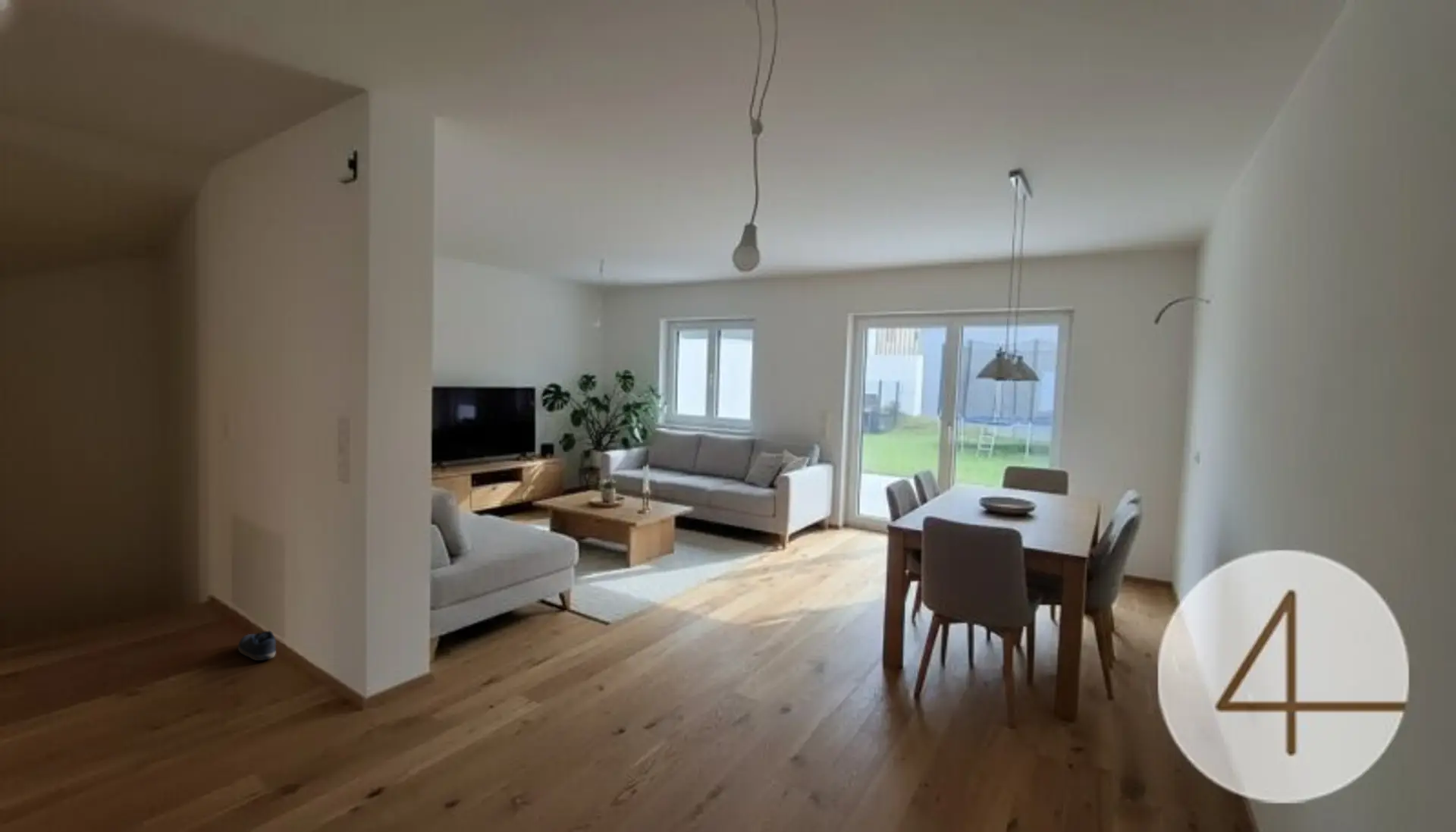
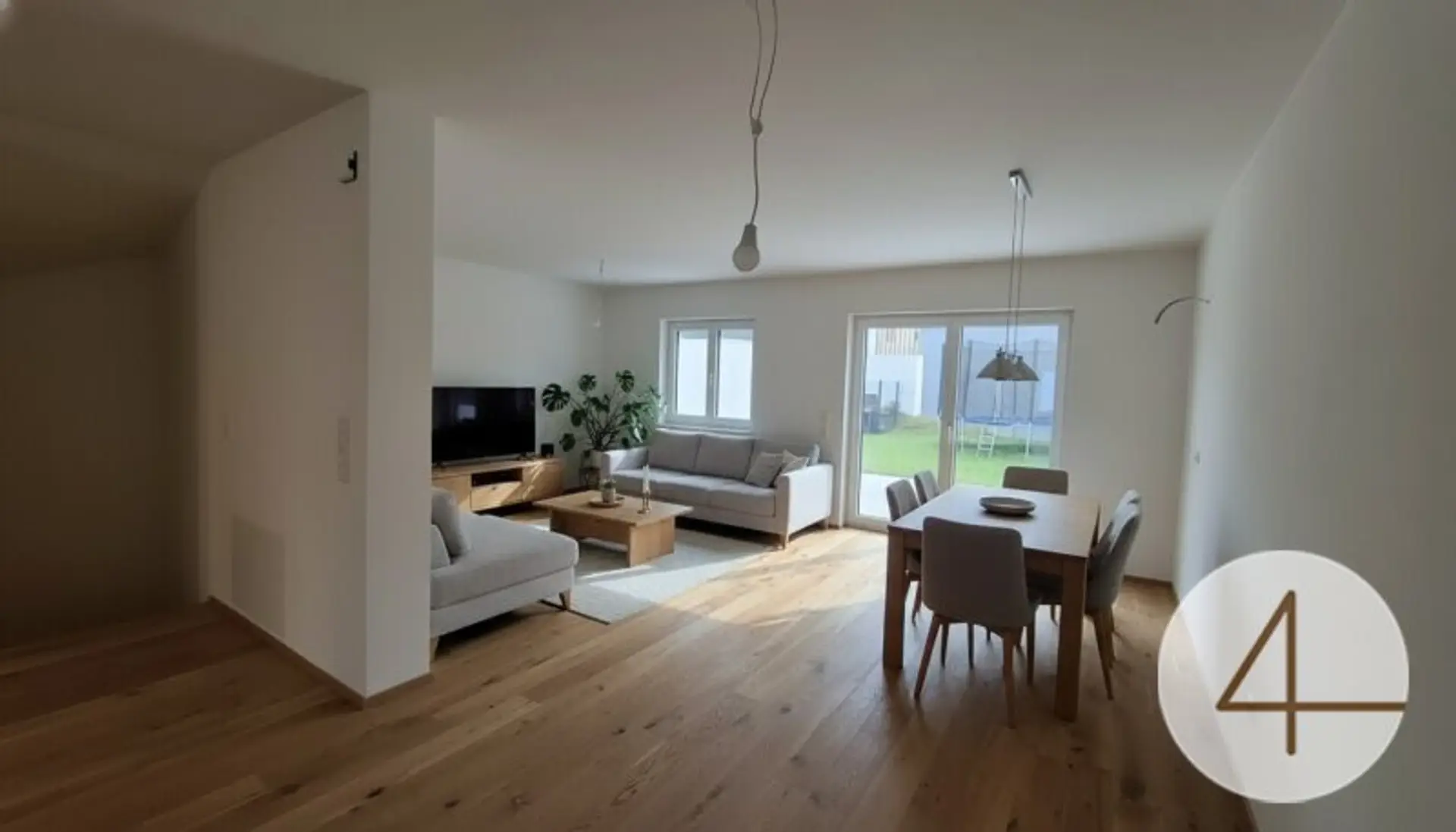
- shoe (256, 642)
